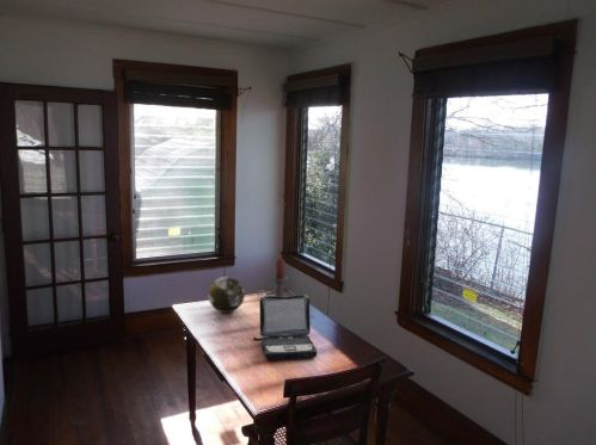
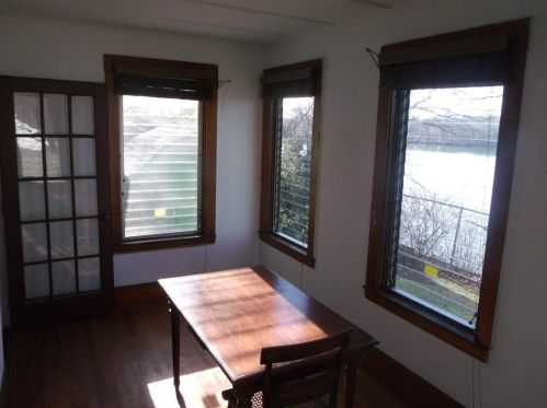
- candle holder (275, 278)
- laptop (287, 325)
- decorative orb (226, 293)
